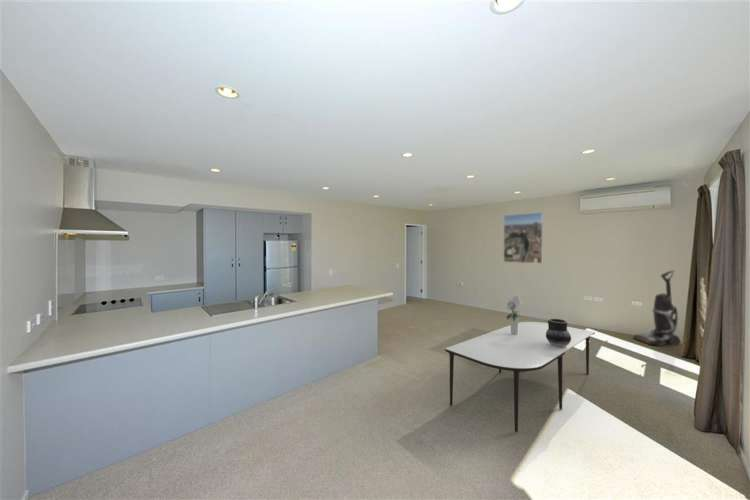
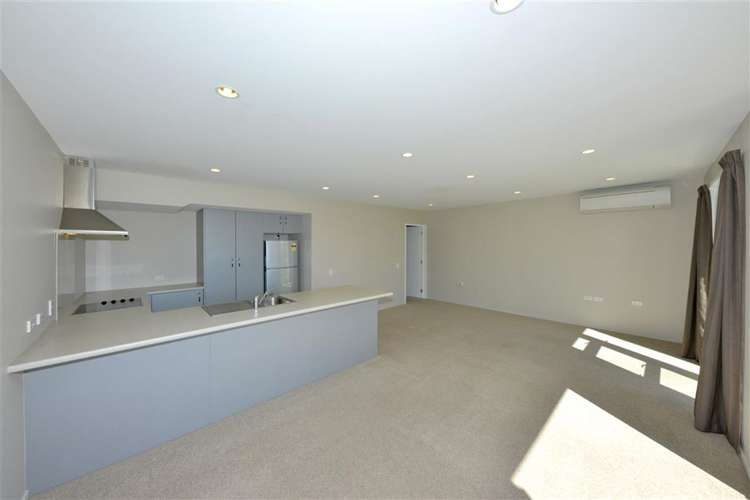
- ceramic jug (558, 332)
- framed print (522, 238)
- bouquet (513, 314)
- vacuum cleaner (656, 306)
- dining table (526, 363)
